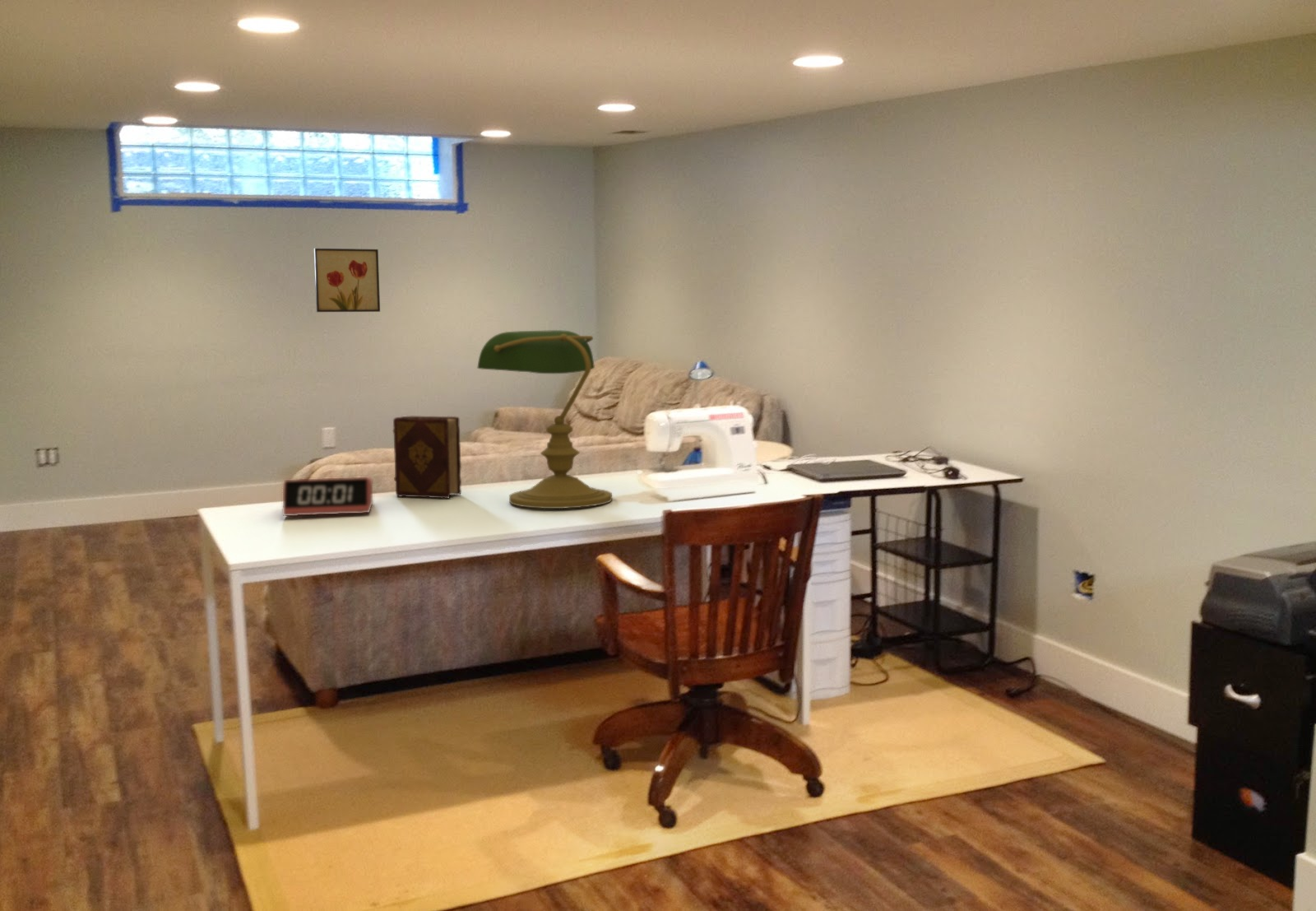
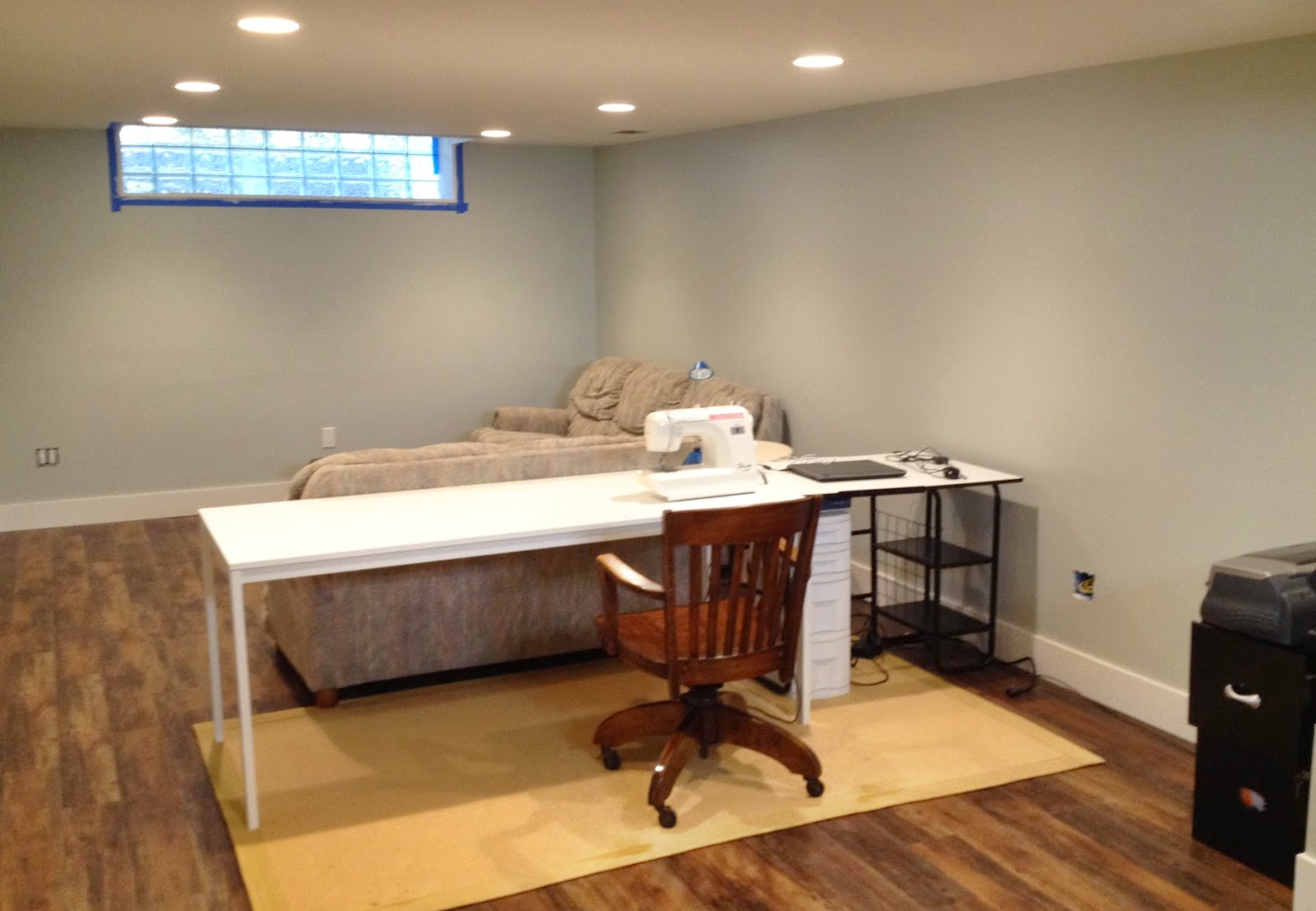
- diary (425, 456)
- alarm clock (328, 493)
- desk lamp (554, 418)
- wall art (347, 280)
